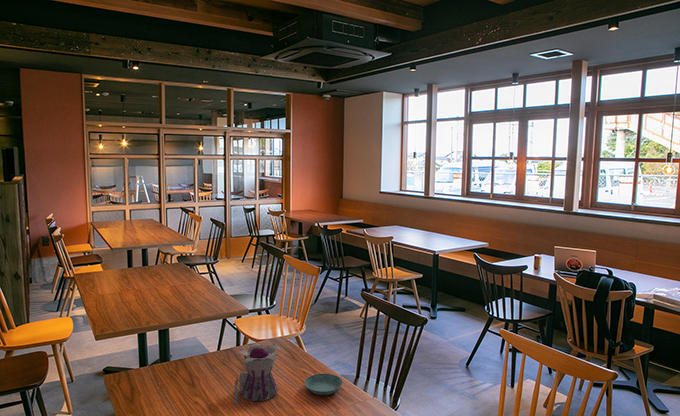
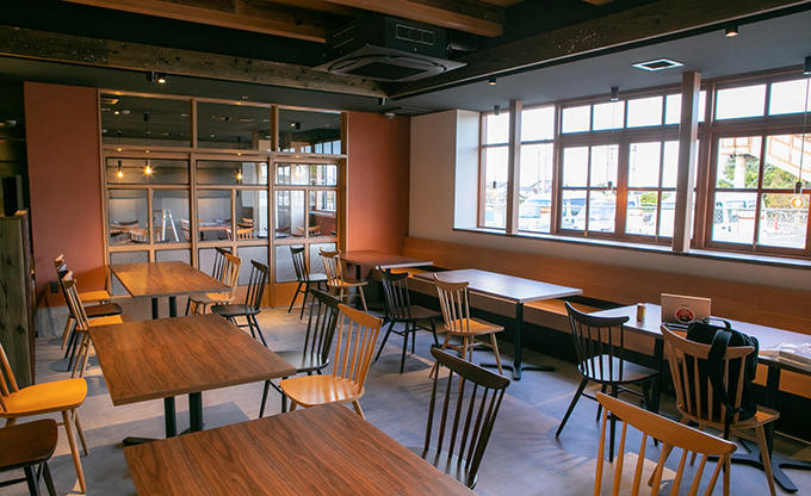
- teapot (256, 371)
- saucer (323, 385)
